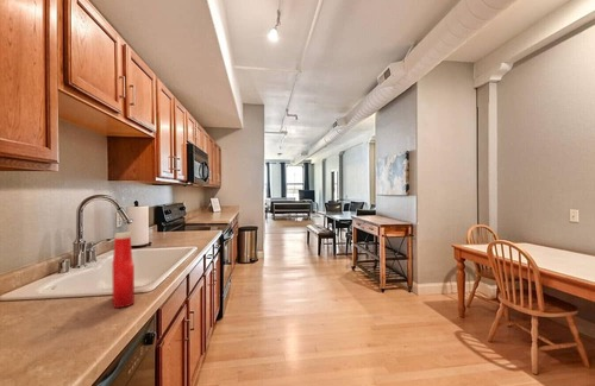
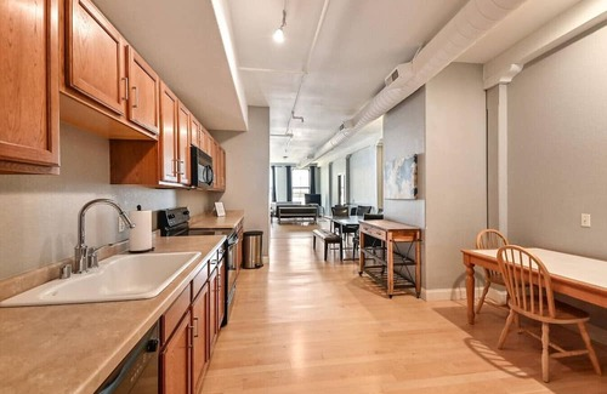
- soap bottle (123, 266)
